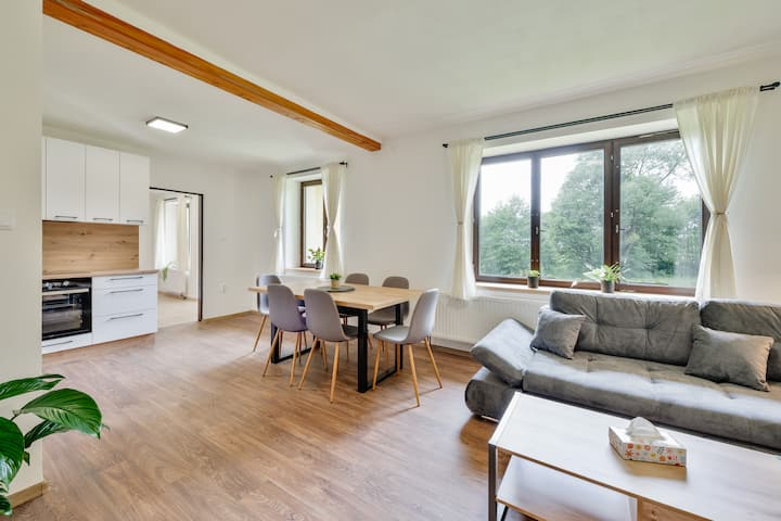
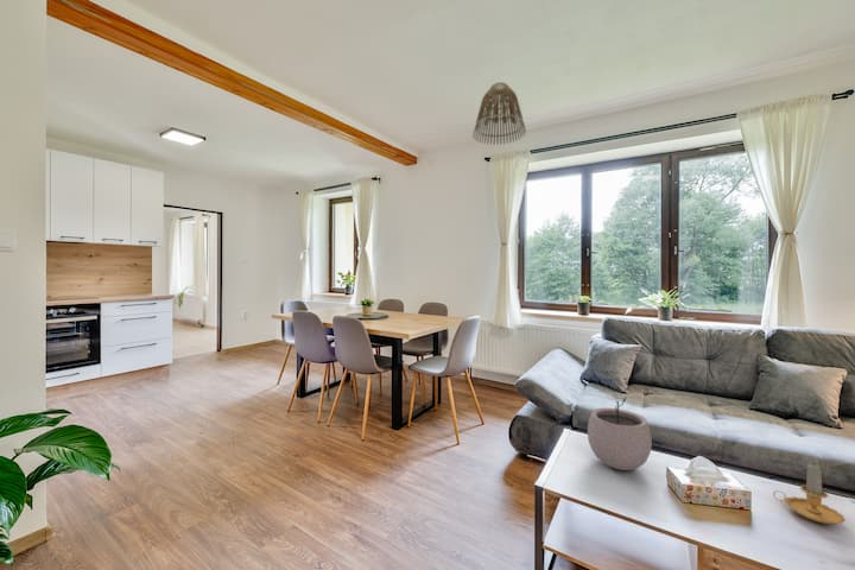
+ plant pot (618, 430)
+ lamp shade (498, 110)
+ candle (806, 488)
